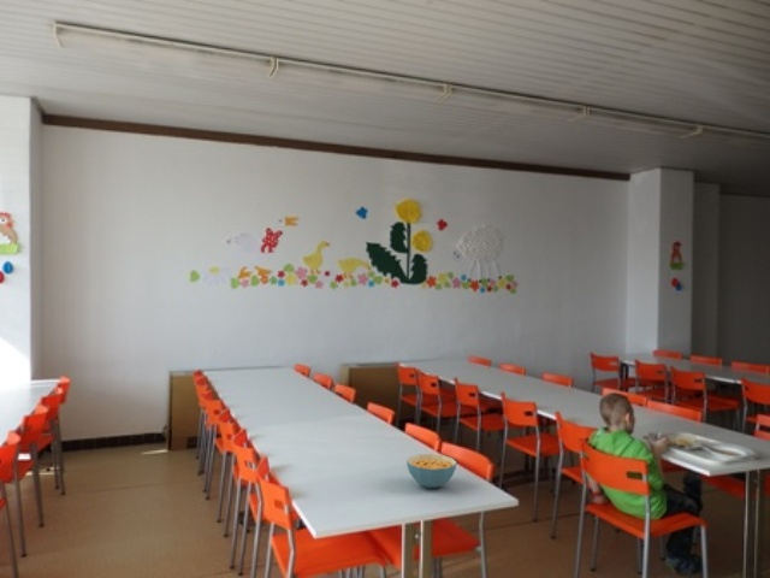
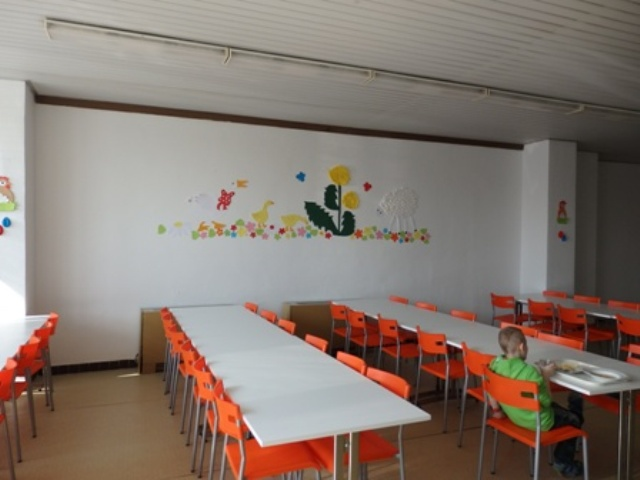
- cereal bowl (431, 473)
